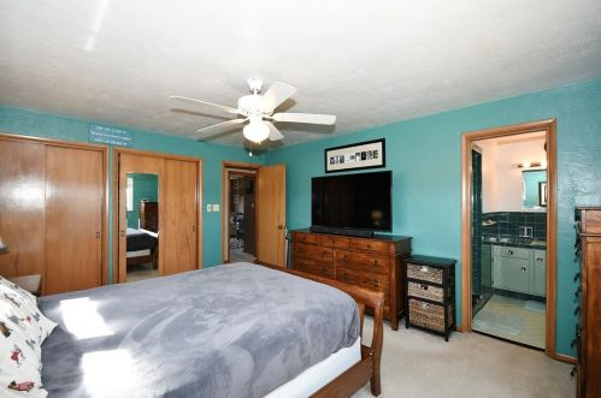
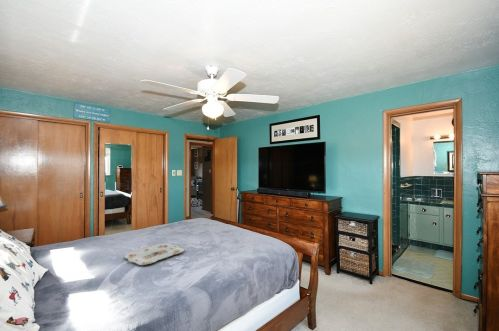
+ serving tray (155, 253)
